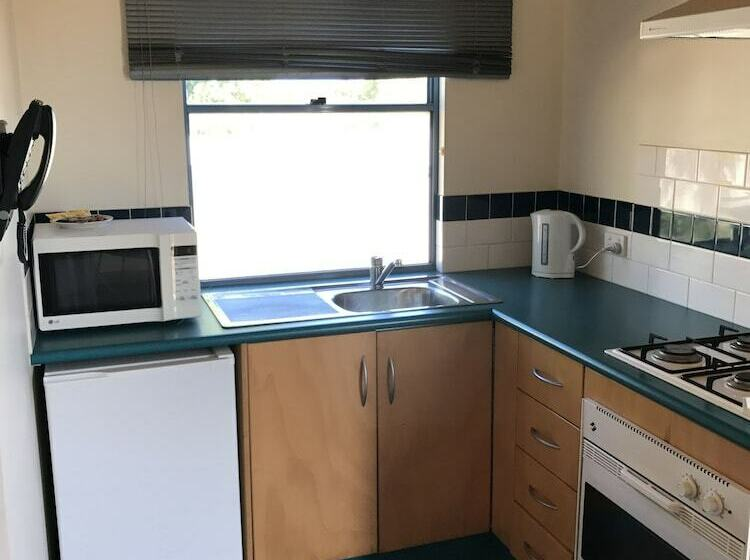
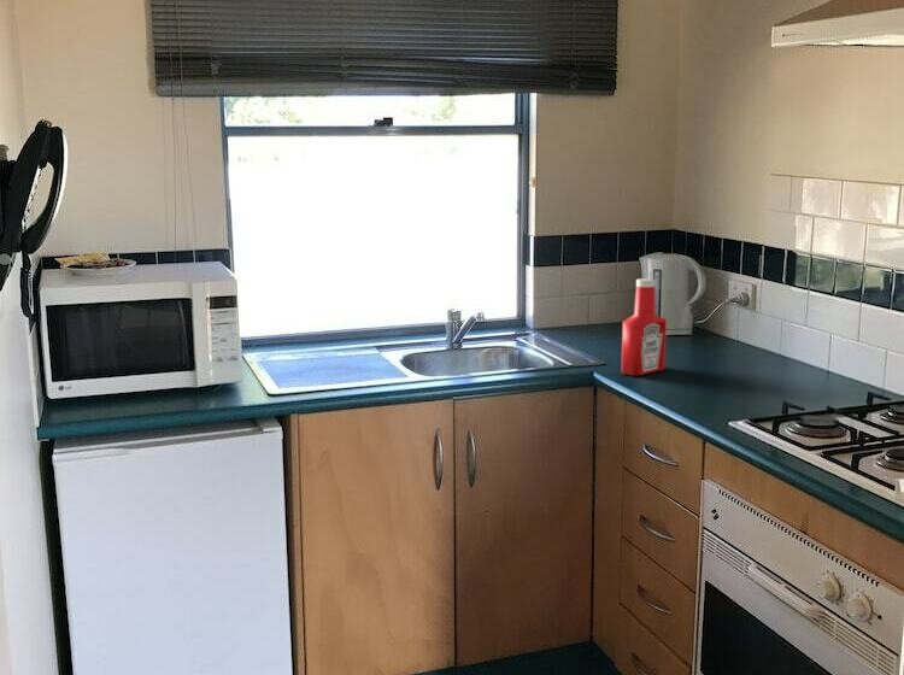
+ soap bottle (644, 325)
